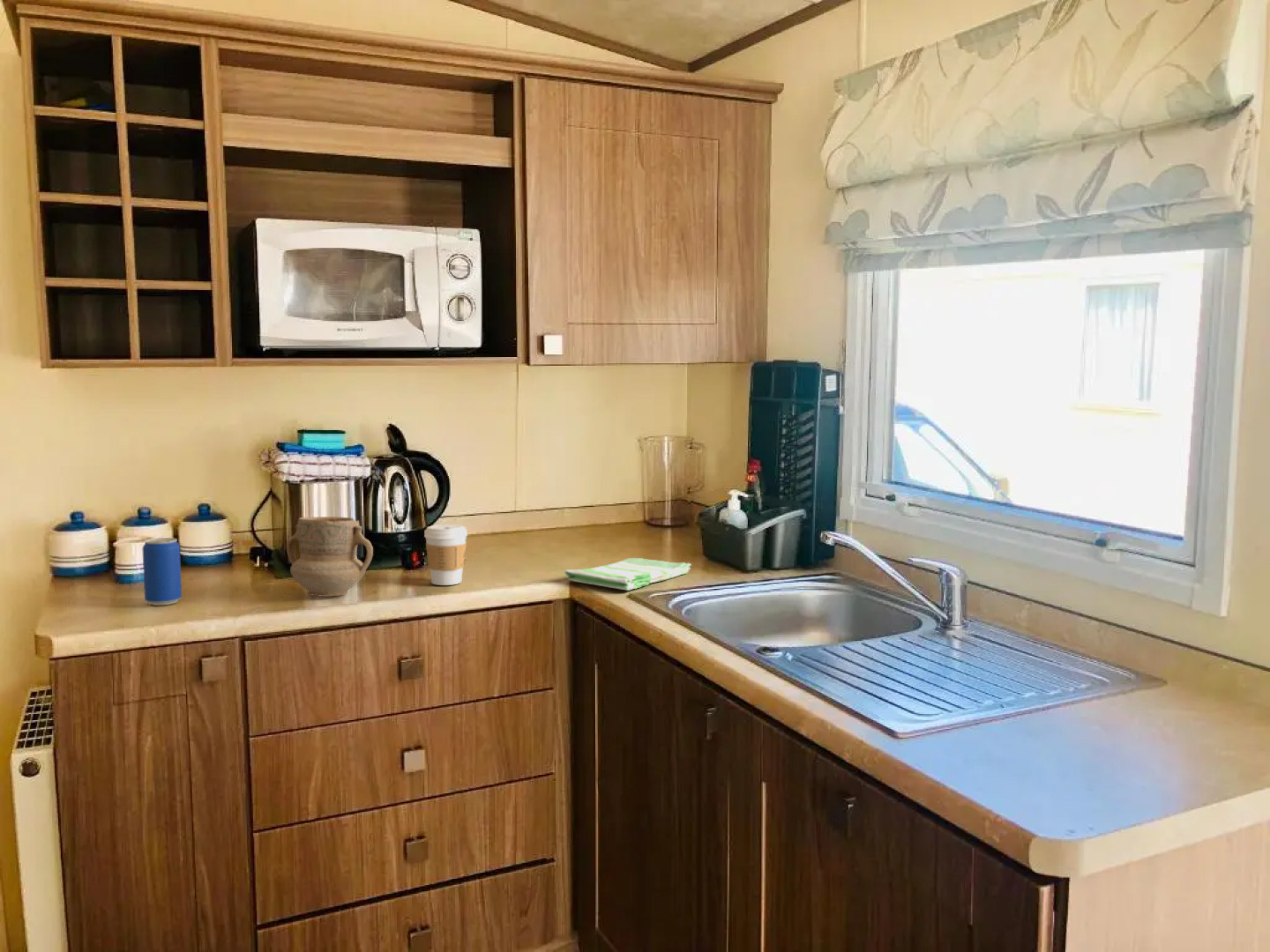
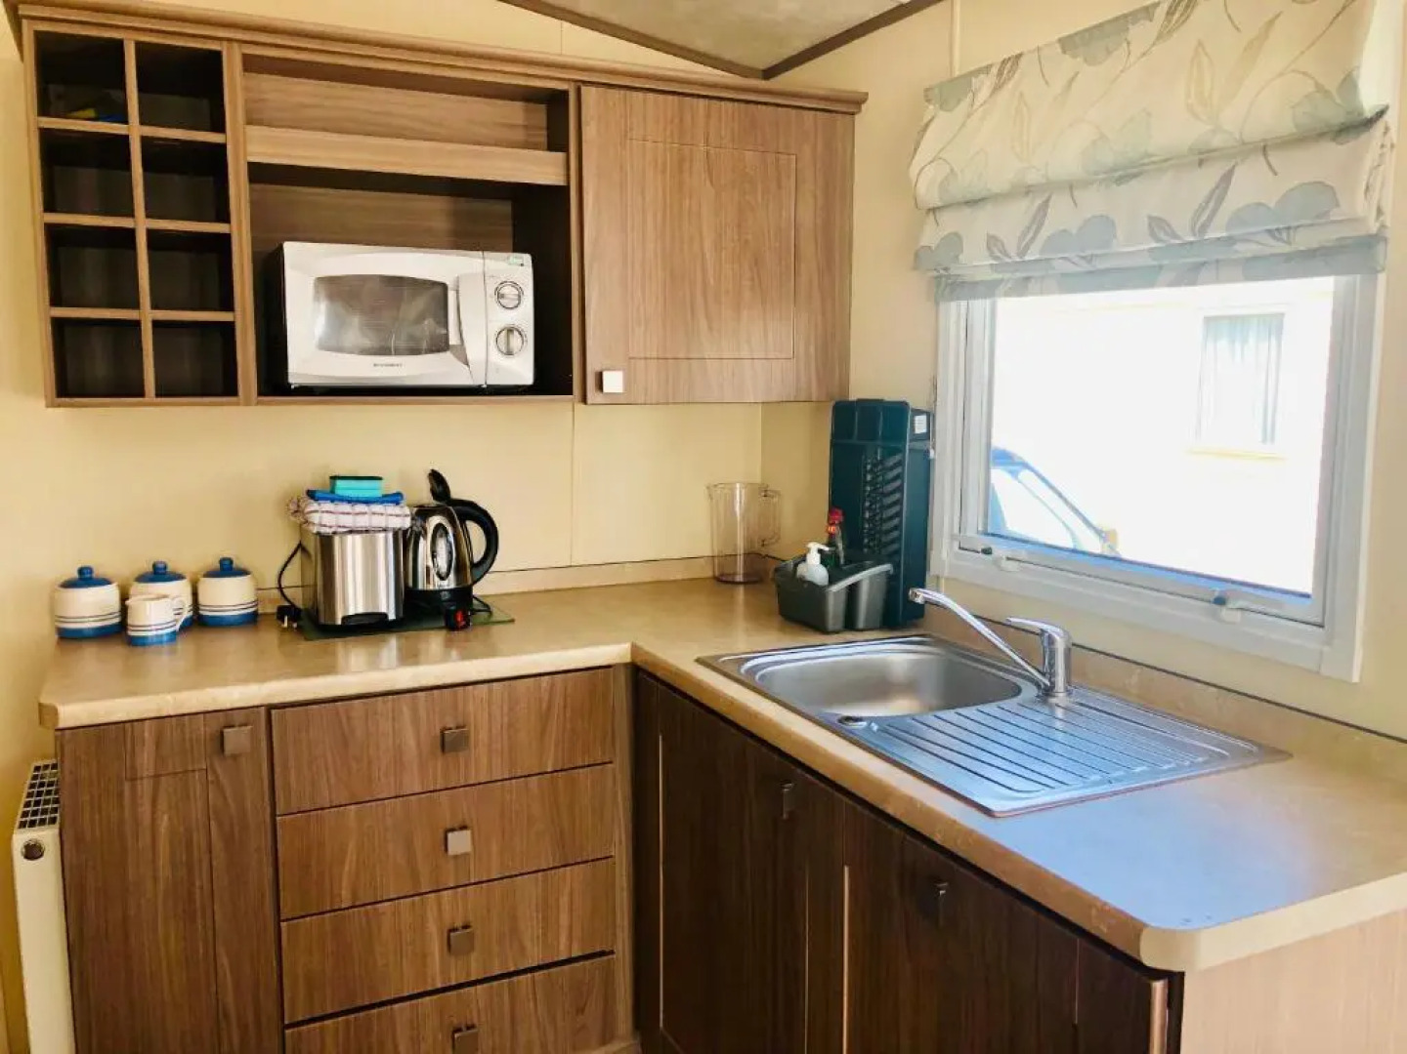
- mug (329, 555)
- dish towel (628, 570)
- coffee cup (445, 554)
- beverage can (161, 571)
